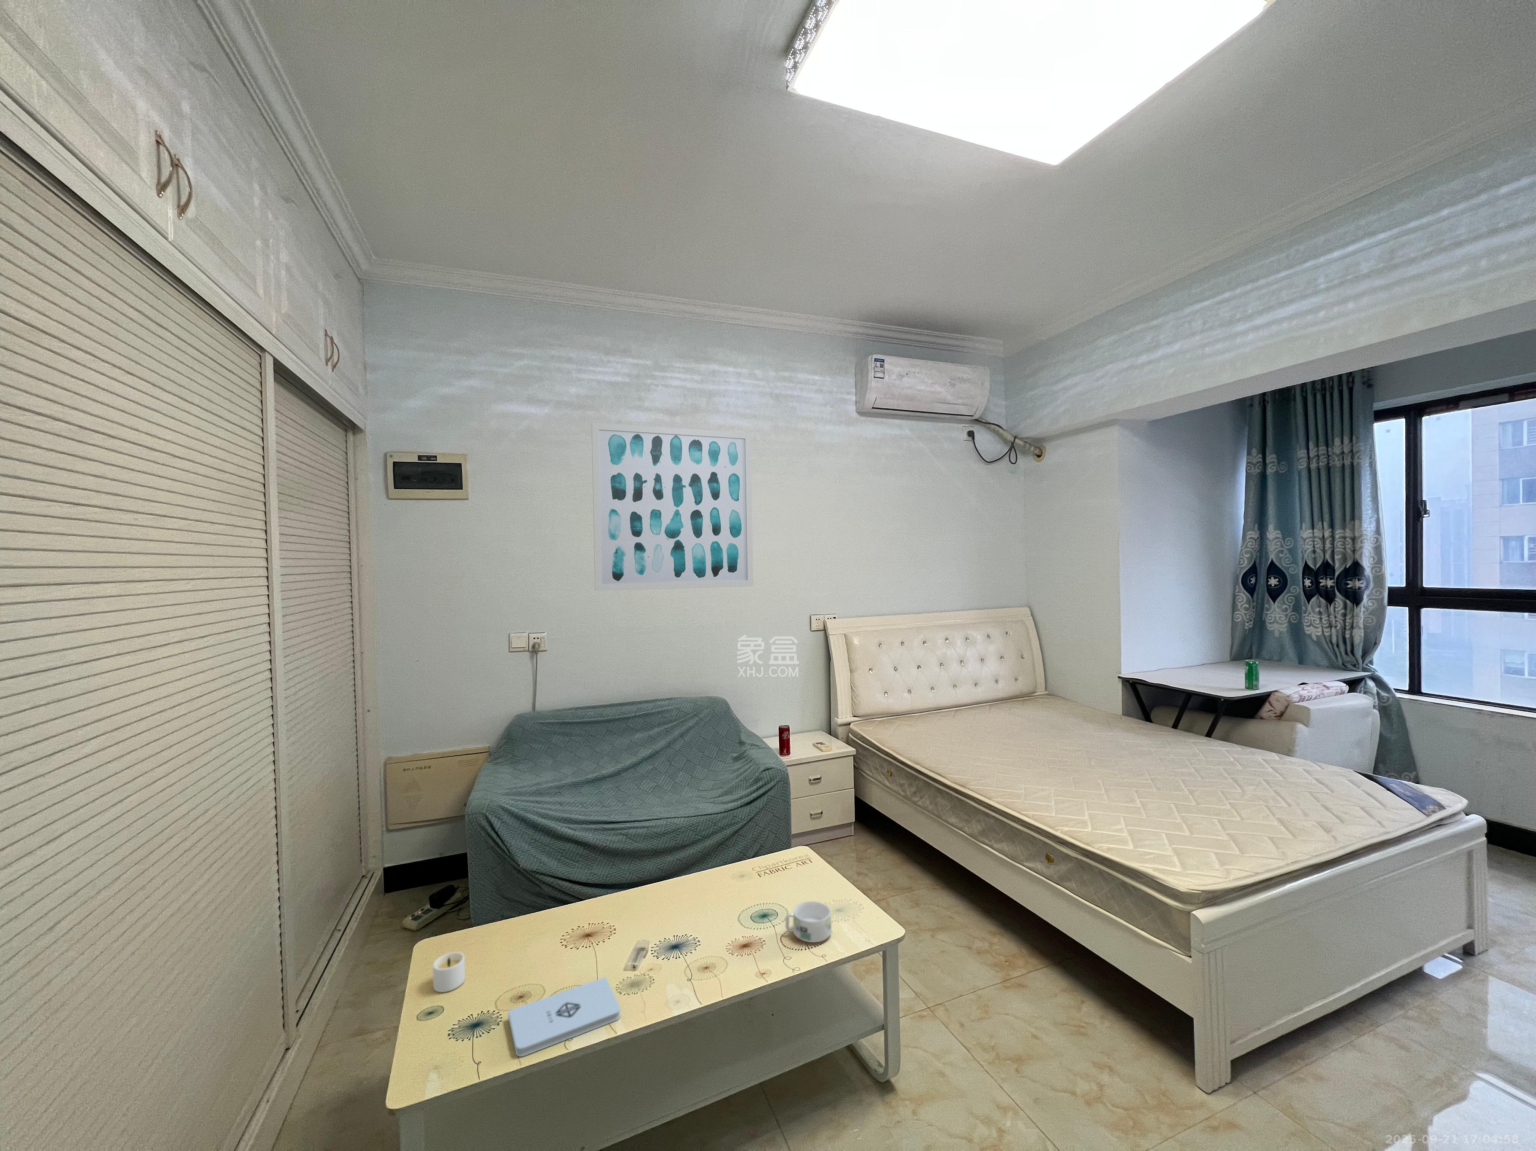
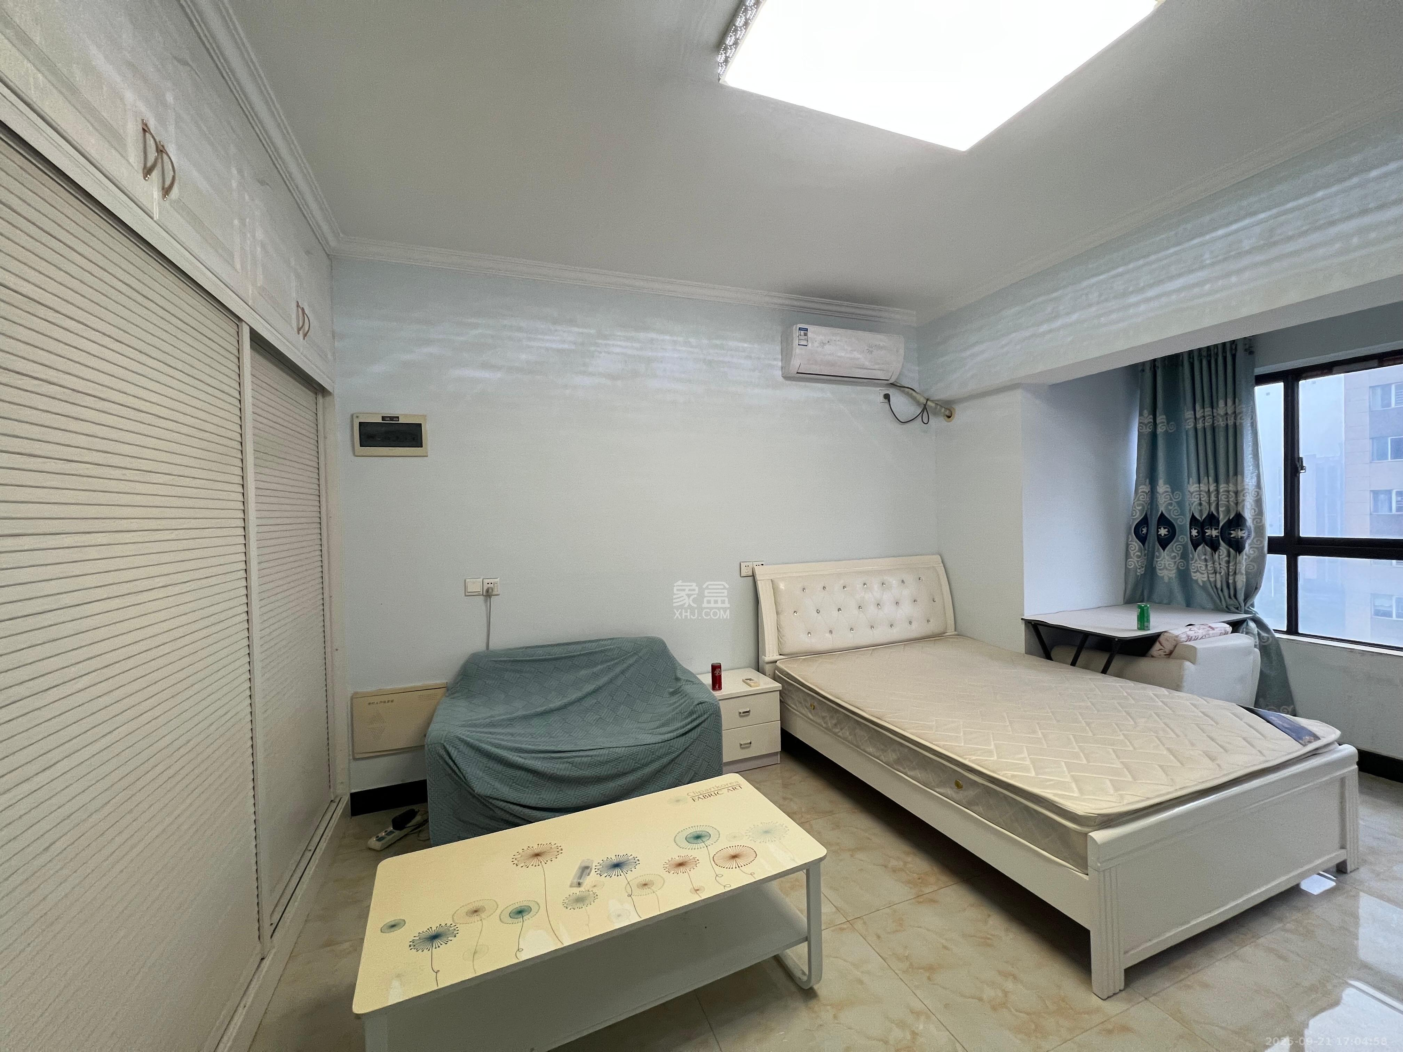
- wall art (676, 508)
- notepad (565, 1014)
- mug (808, 922)
- candle (449, 966)
